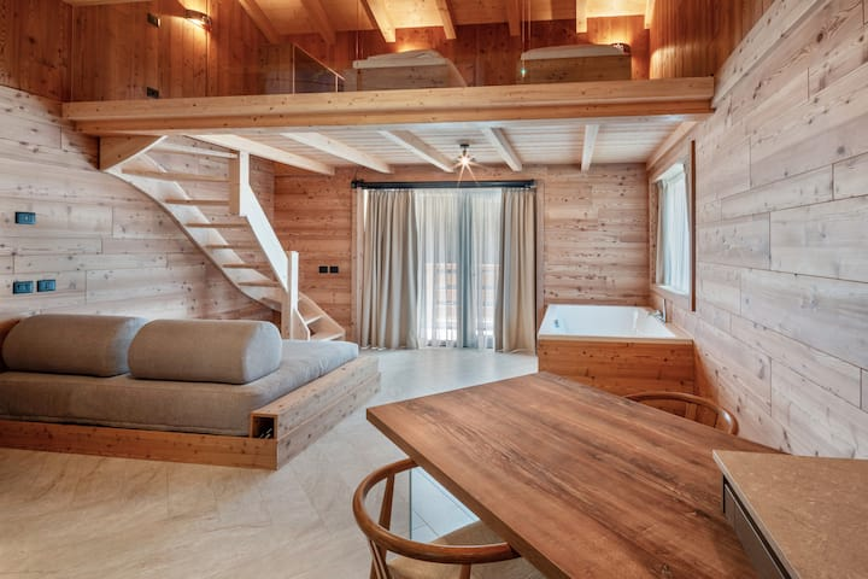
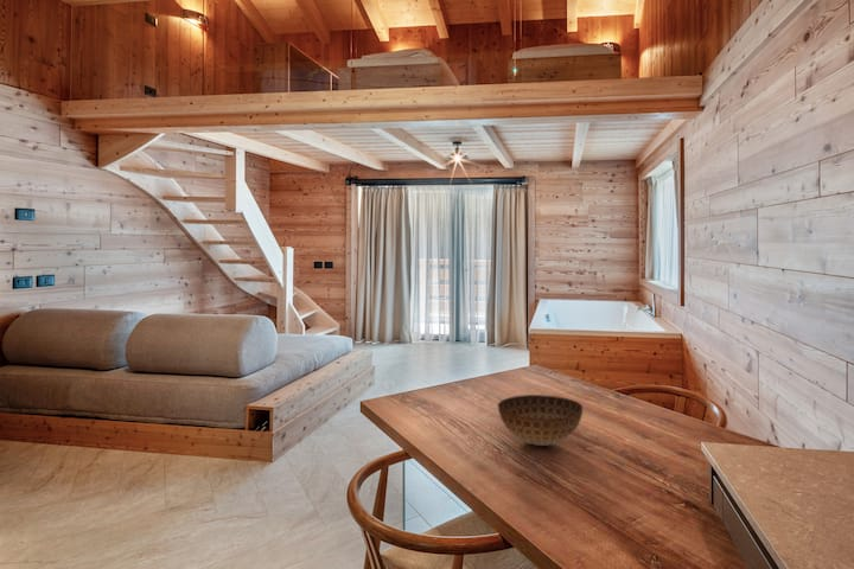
+ bowl (538, 423)
